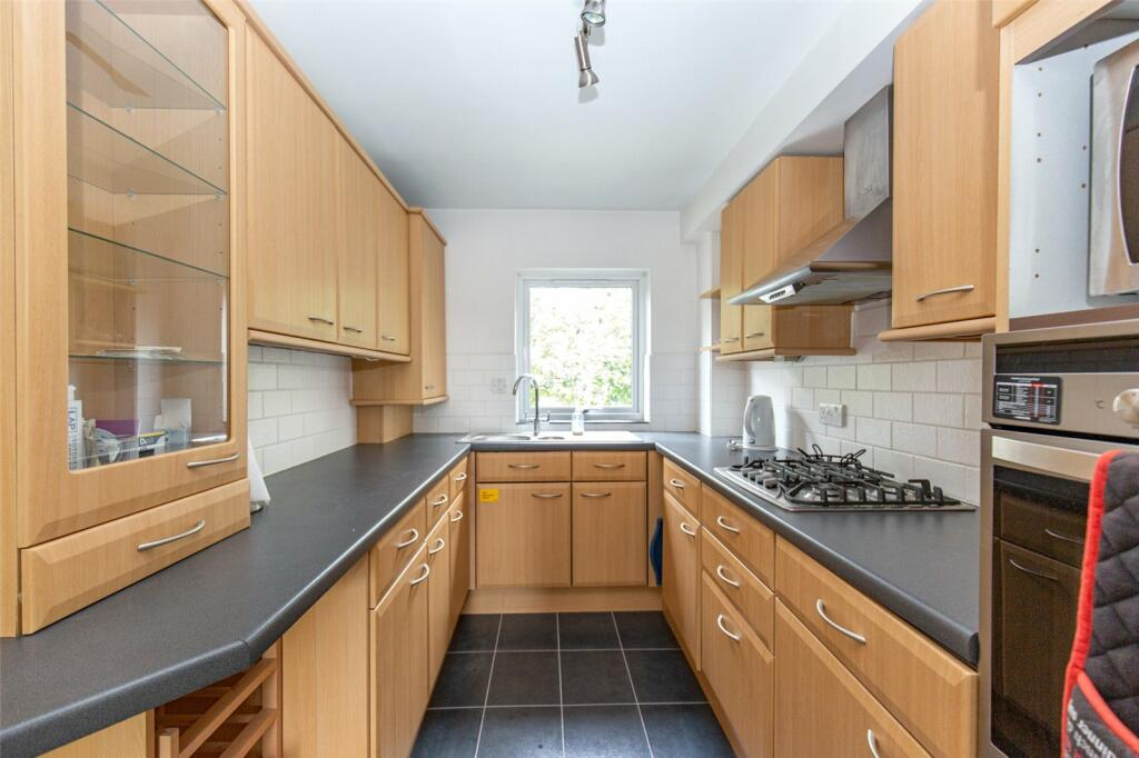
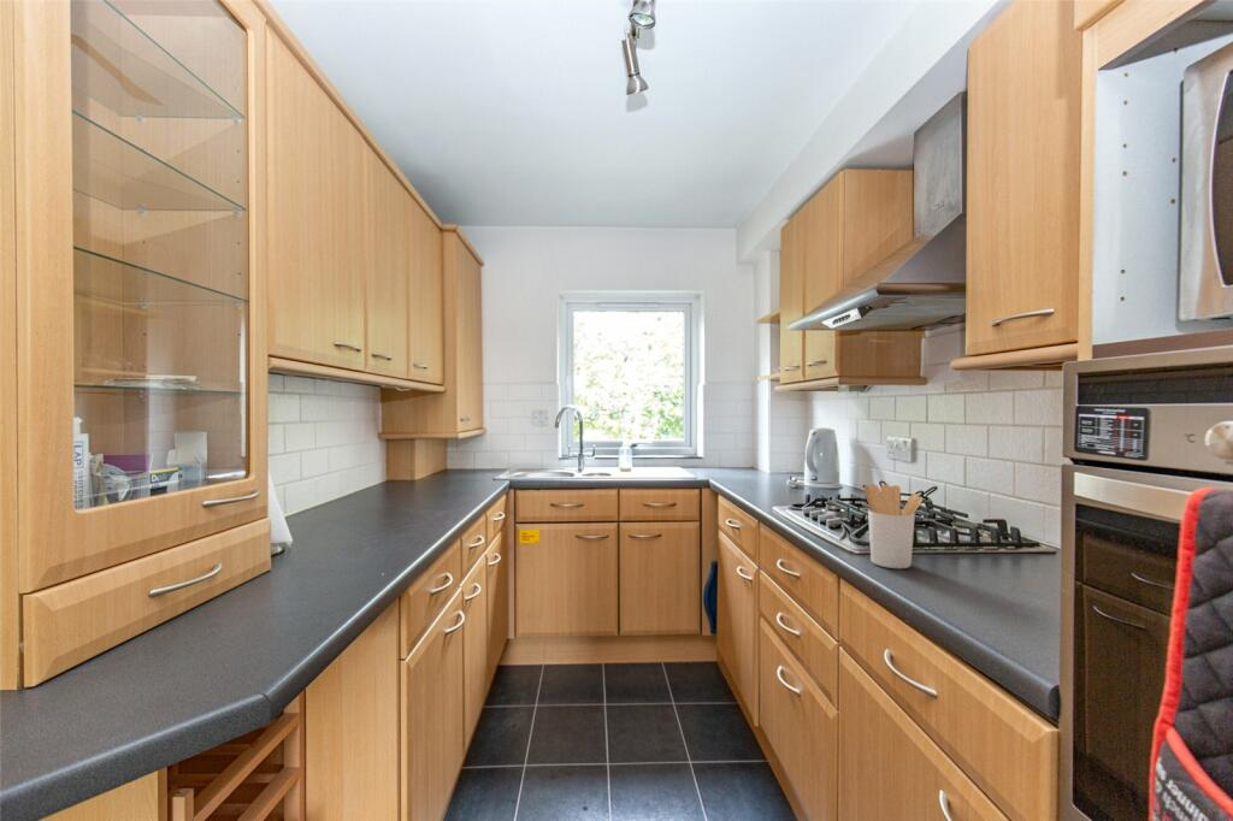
+ utensil holder (887, 522)
